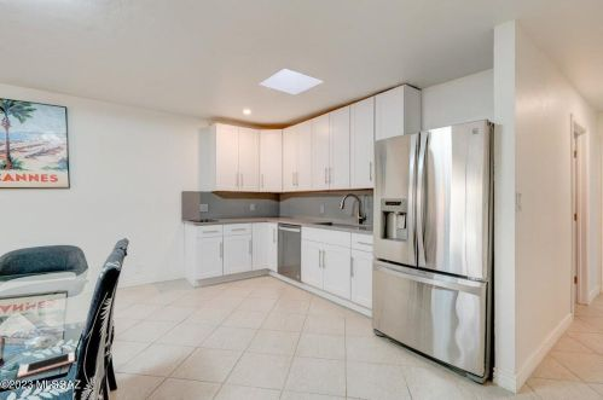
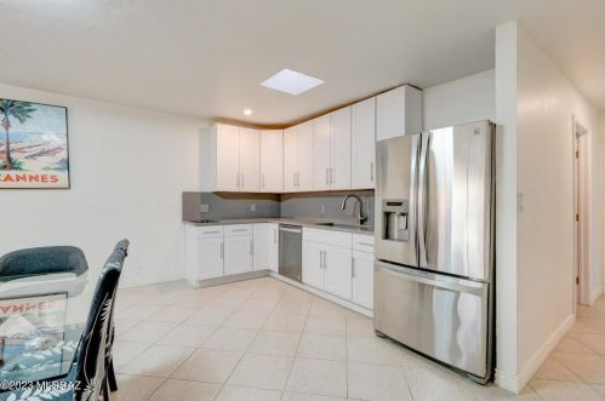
- cell phone (47, 364)
